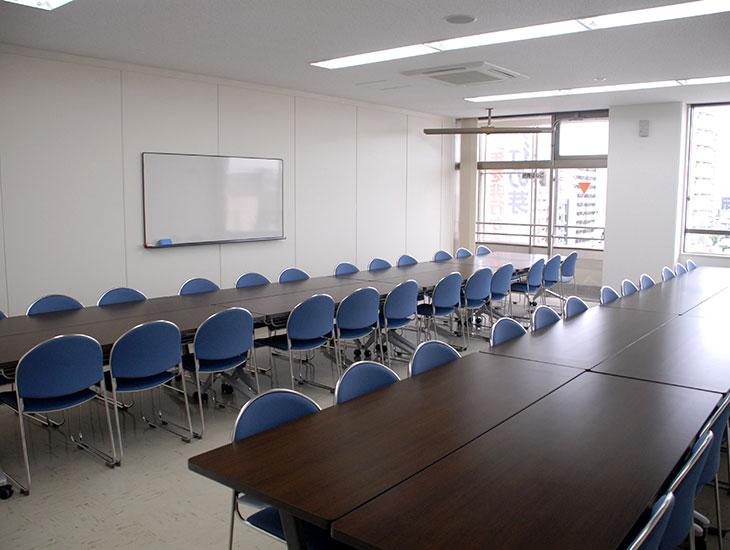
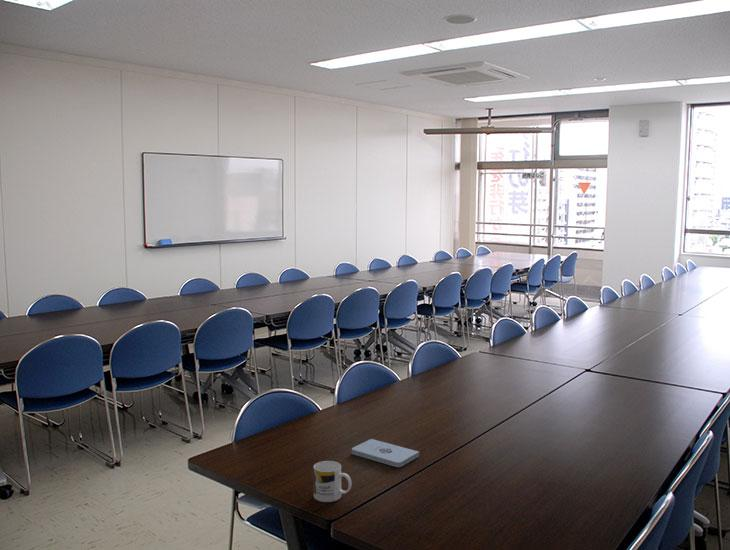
+ mug (332, 482)
+ notepad (384, 452)
